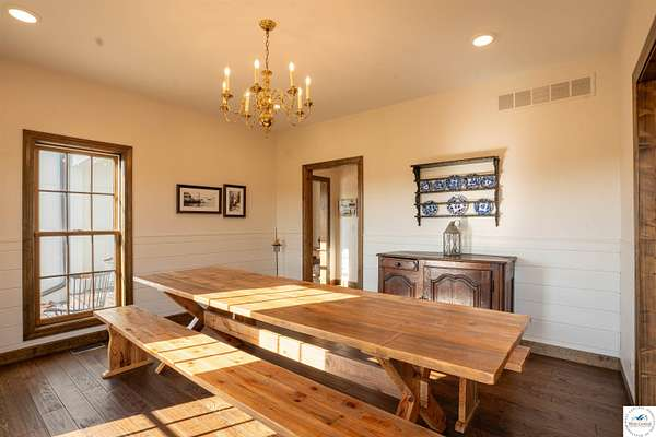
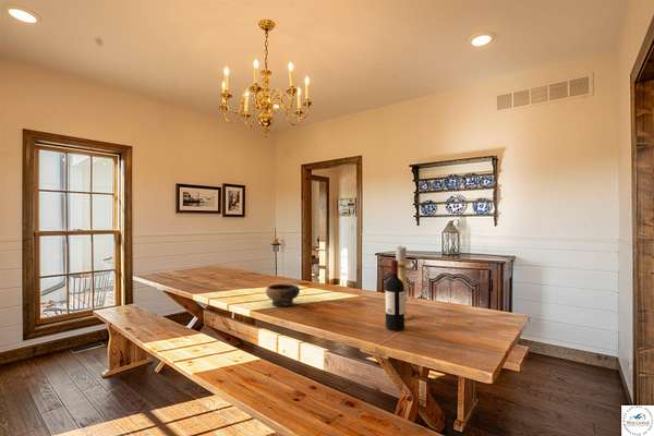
+ candle holder (401, 280)
+ wine bottle (395, 293)
+ bowl (282, 295)
